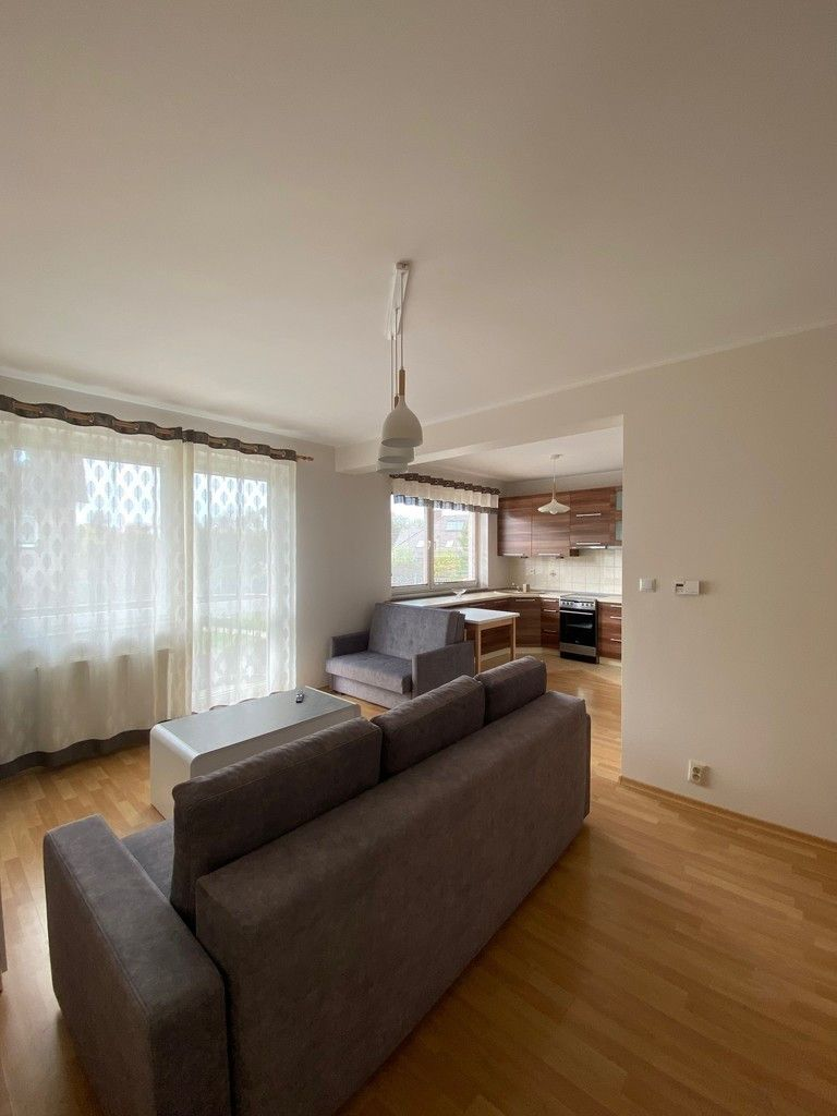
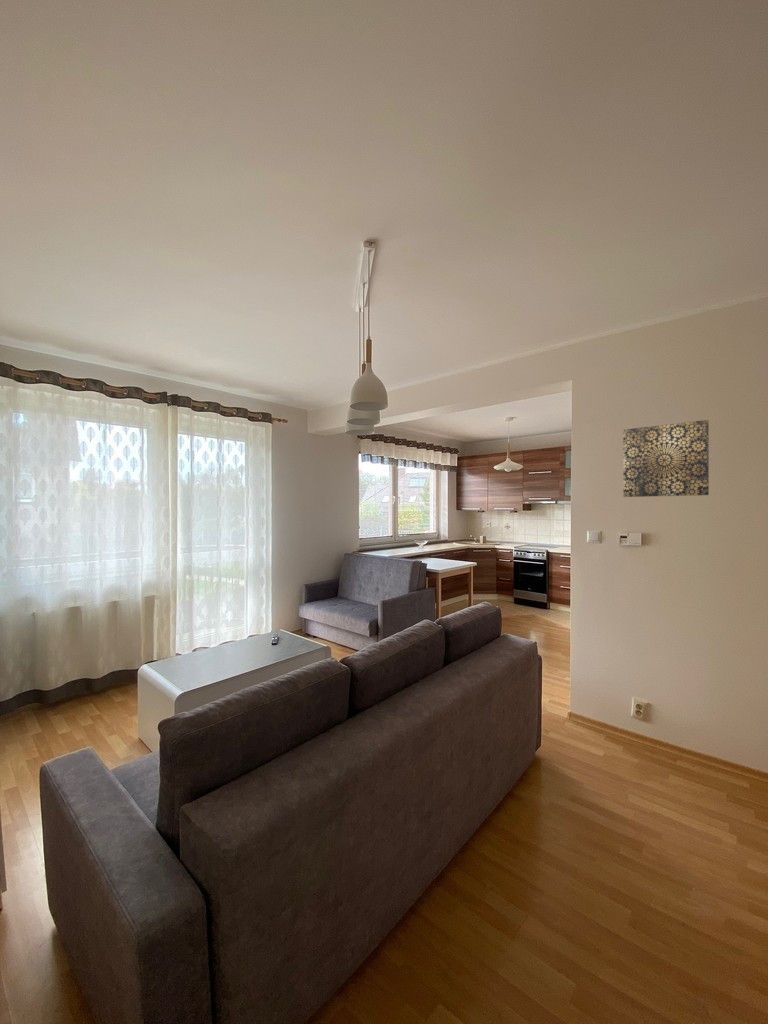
+ wall art (663, 460)
